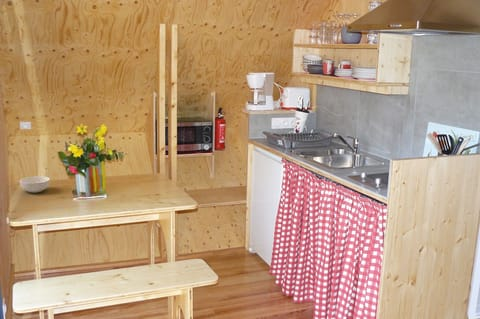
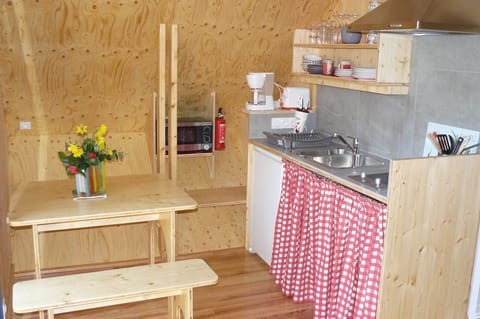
- cereal bowl (35, 185)
